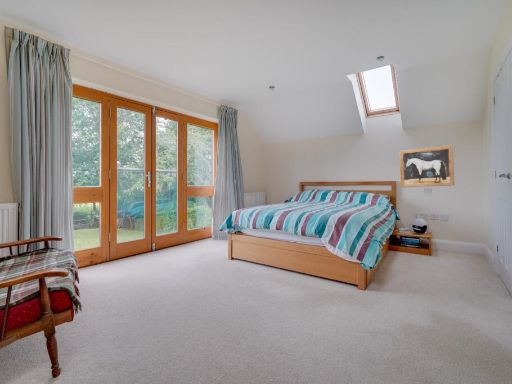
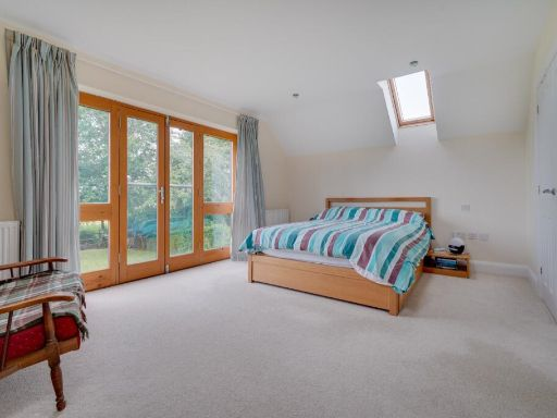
- wall art (425, 167)
